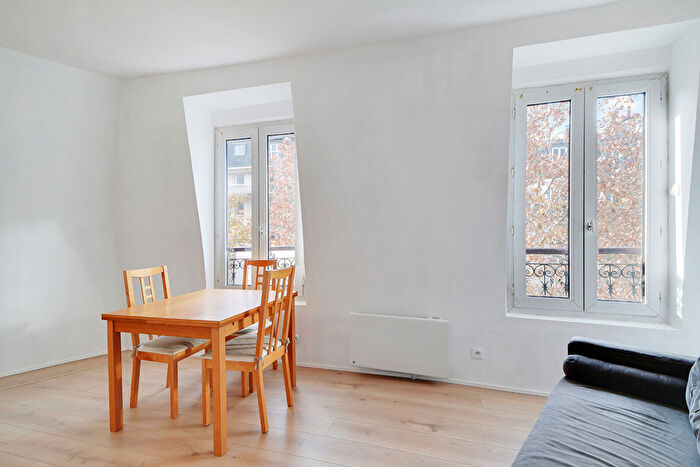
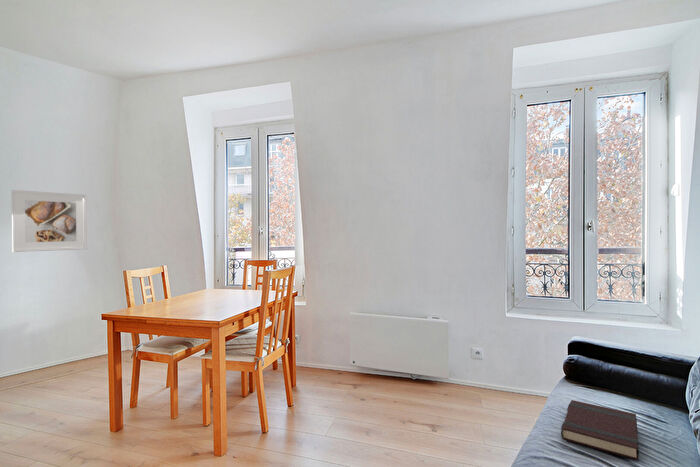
+ book (599, 426)
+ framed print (51, 221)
